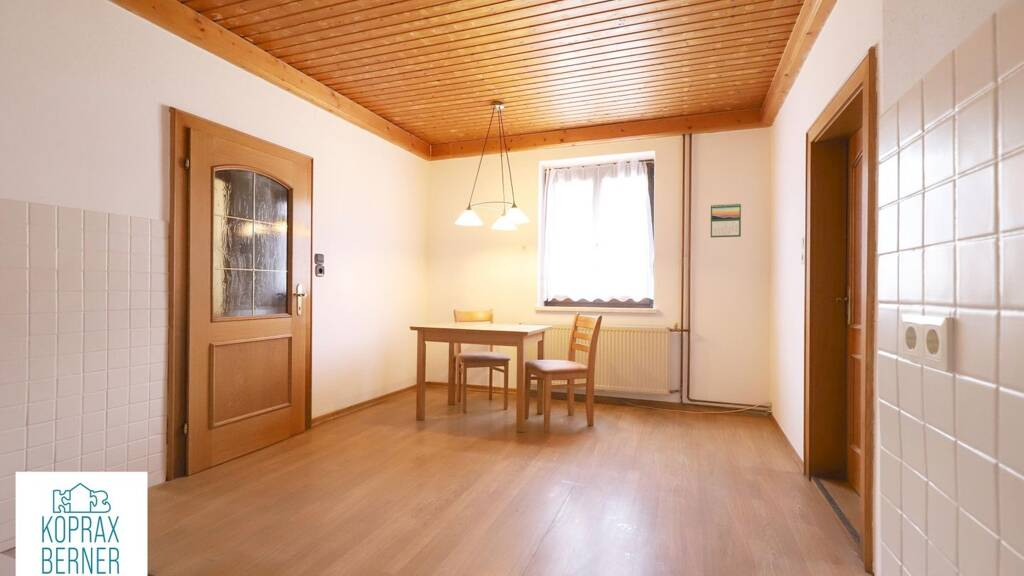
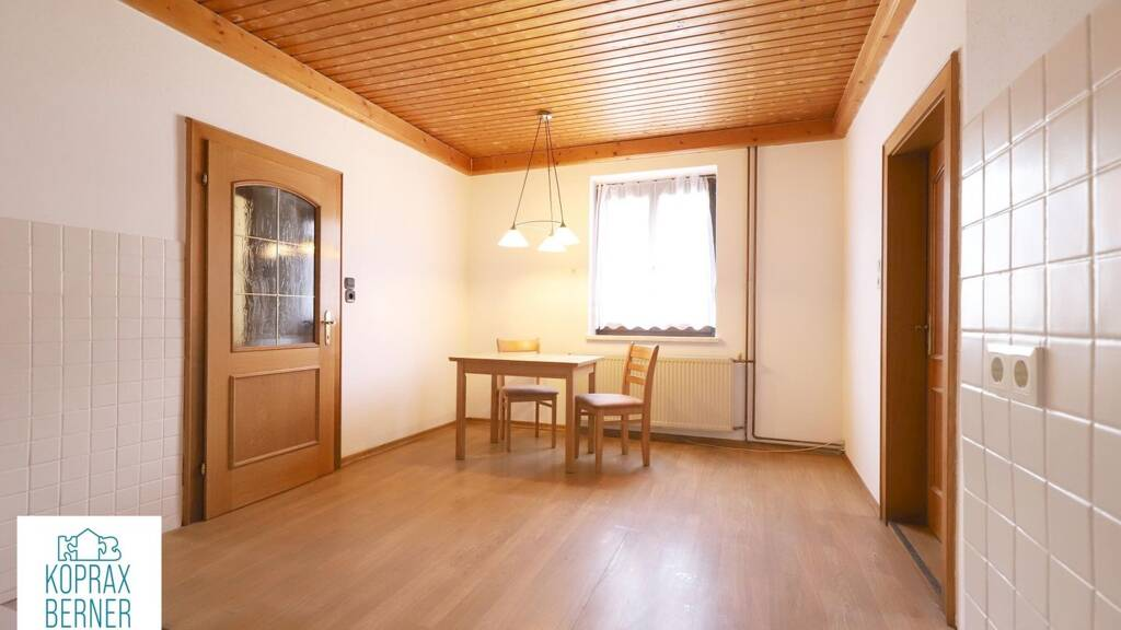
- calendar (725, 220)
